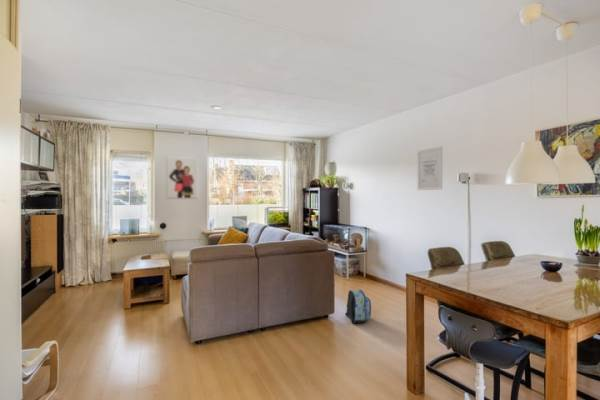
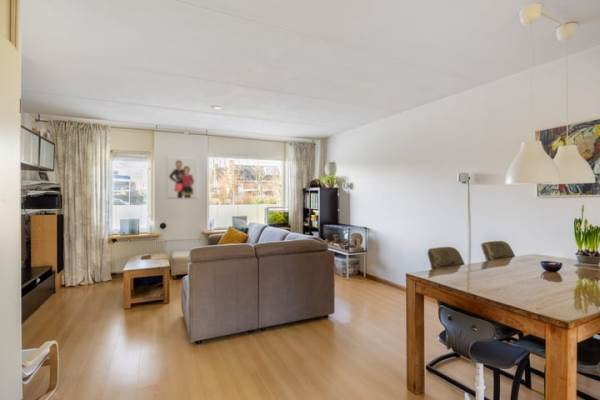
- wall art (429, 169)
- backpack (358, 304)
